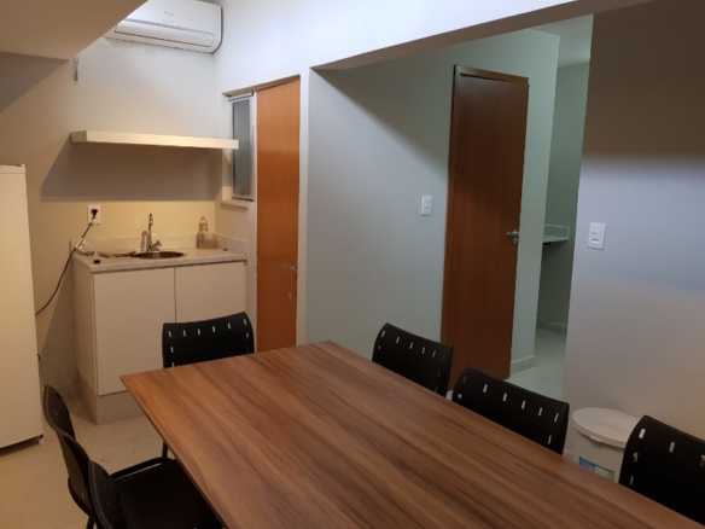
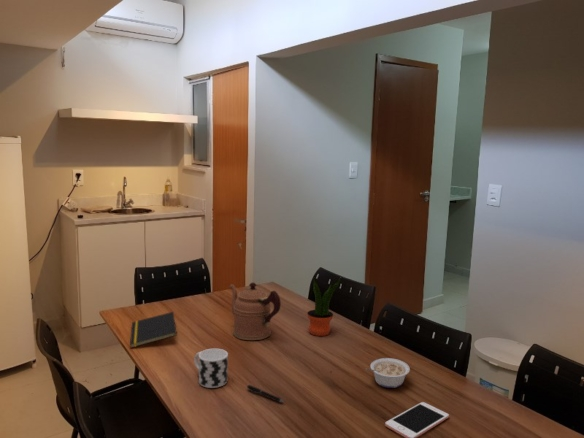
+ coffeepot (252, 307)
+ pen (265, 393)
+ notepad (153, 328)
+ cup (209, 366)
+ legume (389, 373)
+ cell phone (417, 420)
+ potted plant (325, 303)
